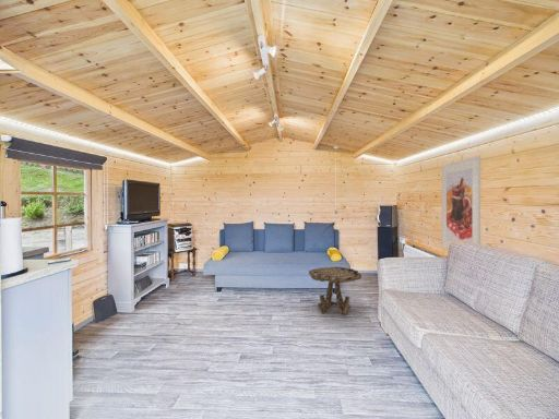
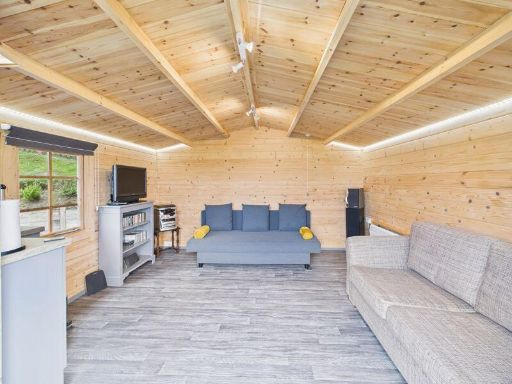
- side table (335, 290)
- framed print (459, 206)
